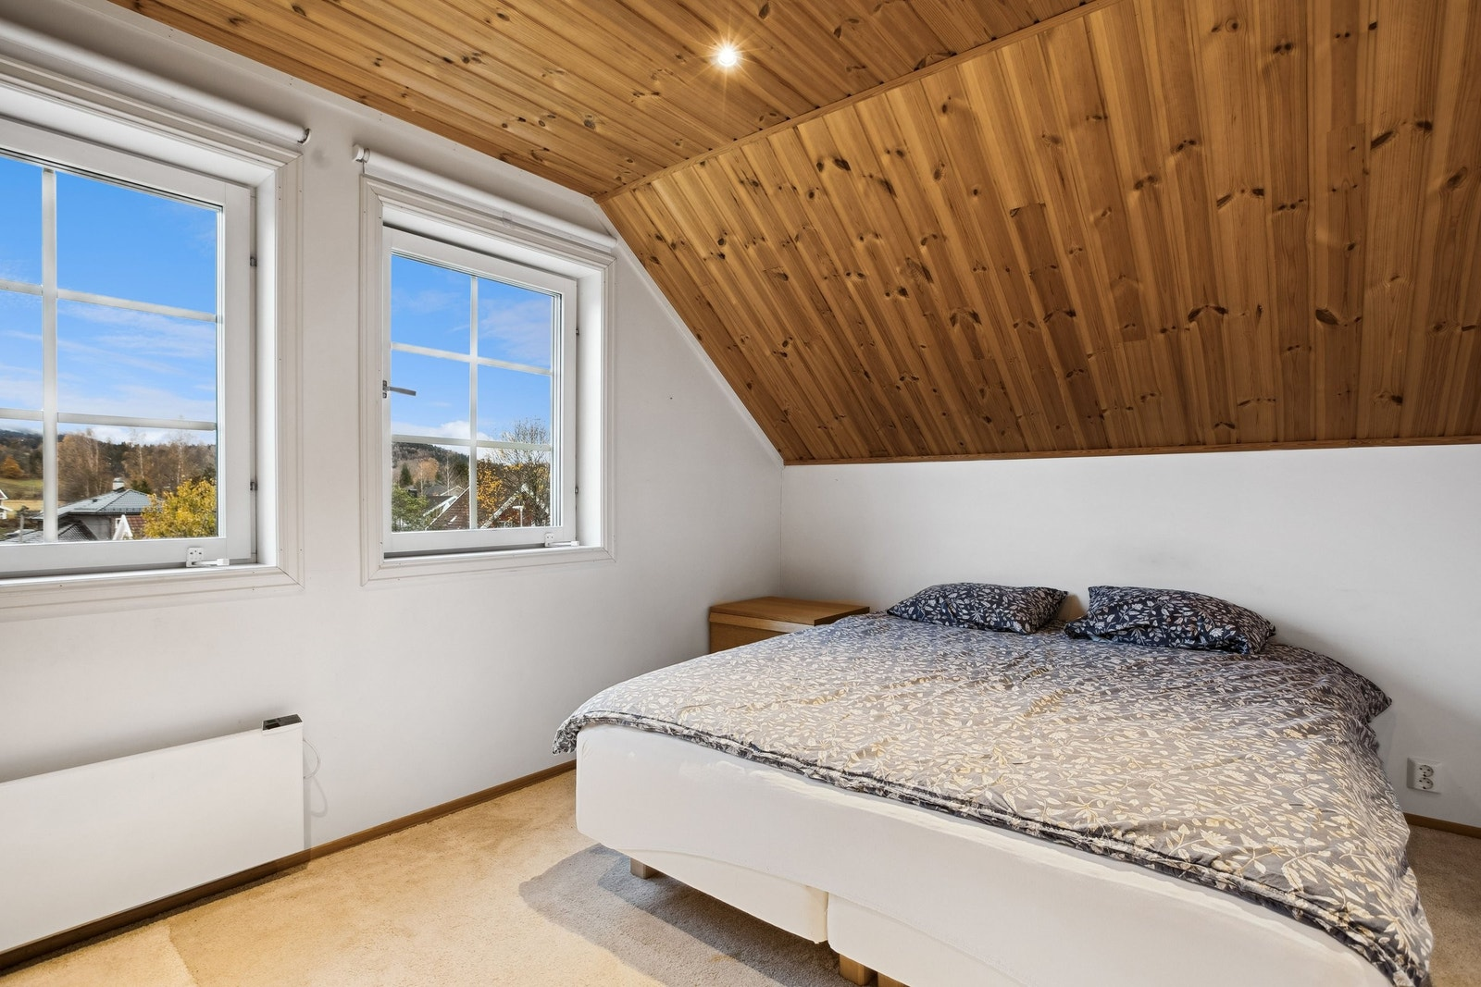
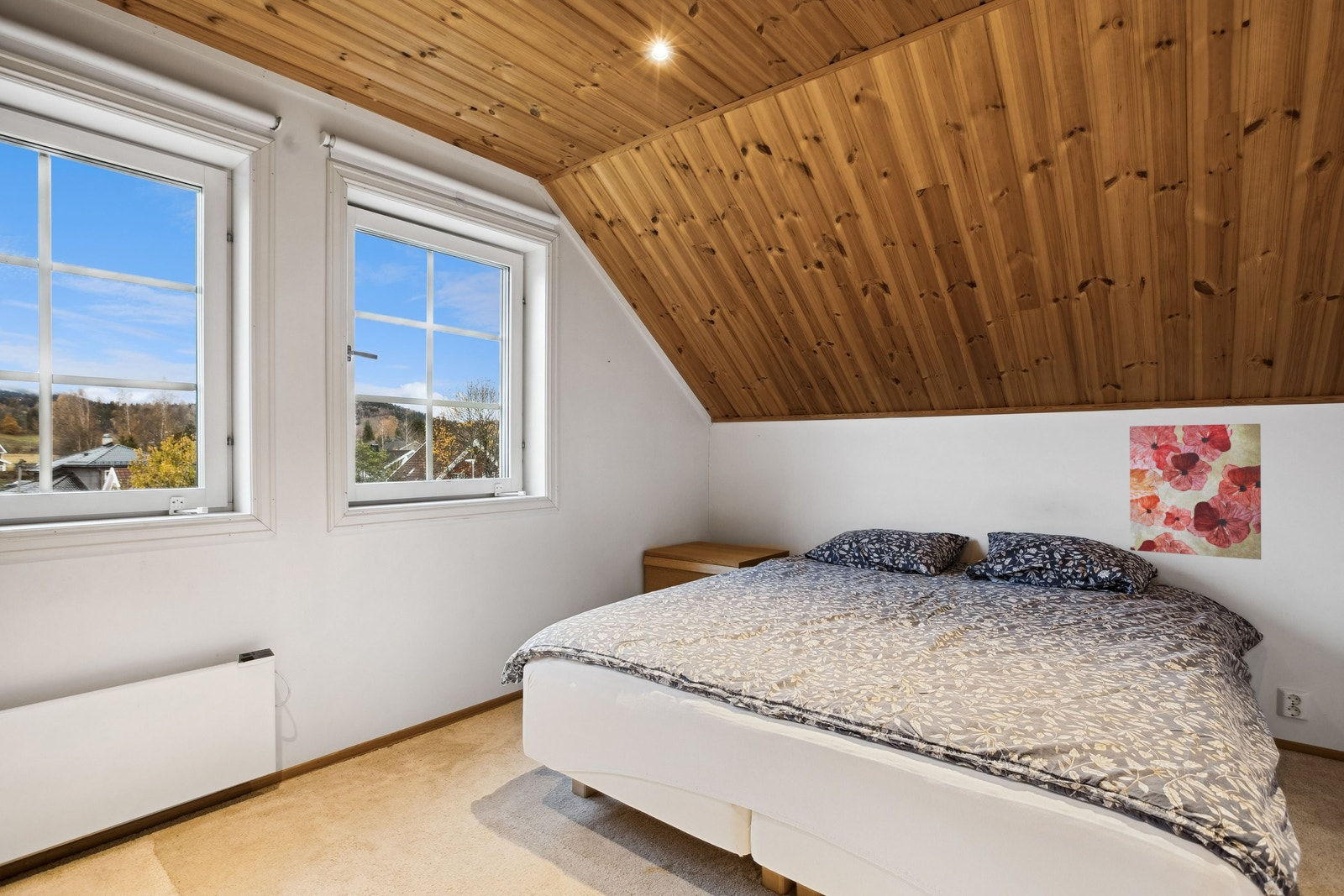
+ wall art (1192, 490)
